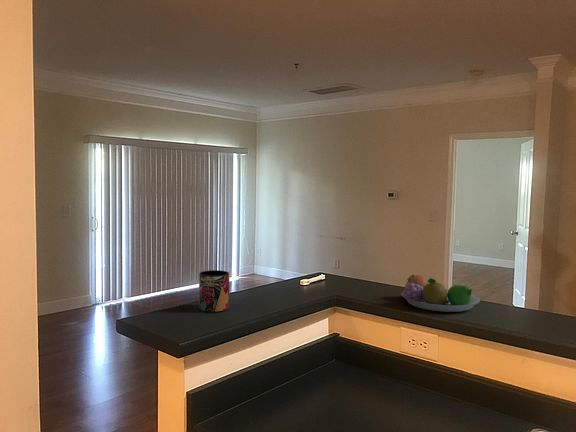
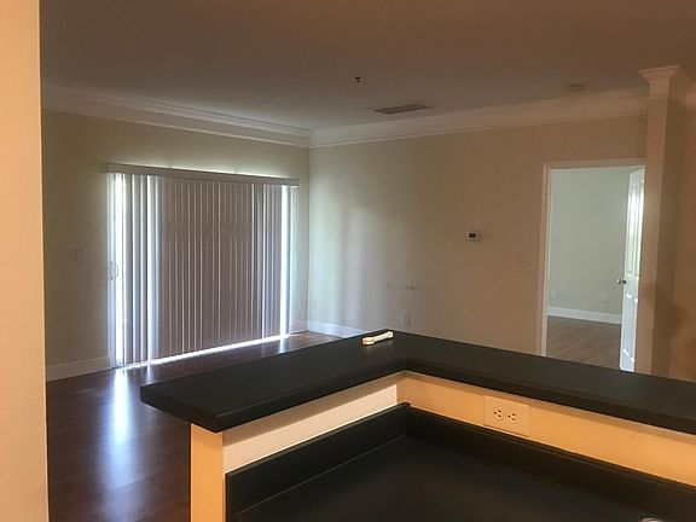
- fruit bowl (441, 289)
- mug (214, 289)
